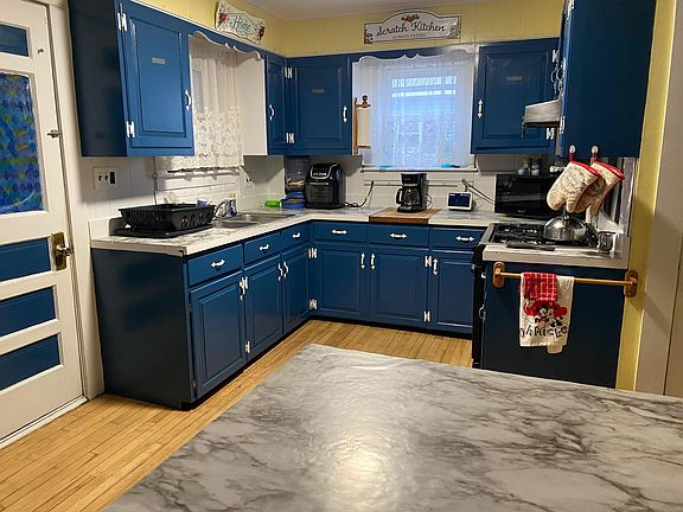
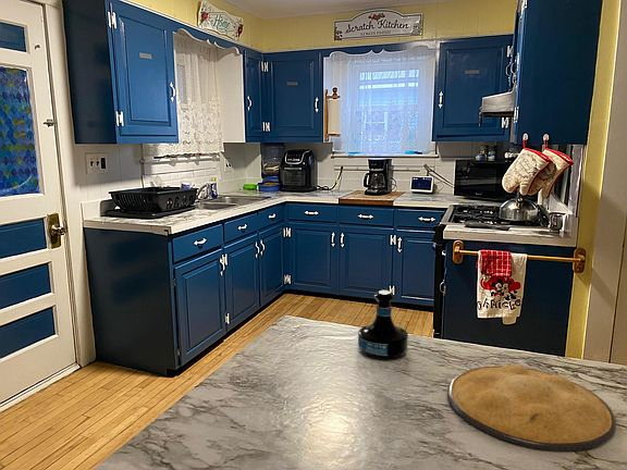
+ plate (527, 391)
+ tequila bottle (383, 321)
